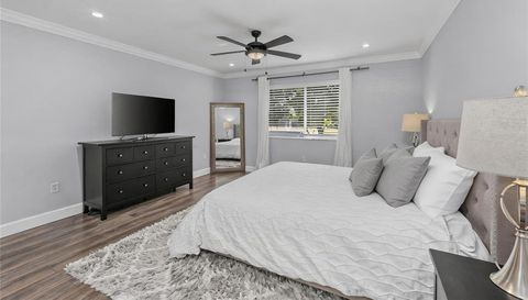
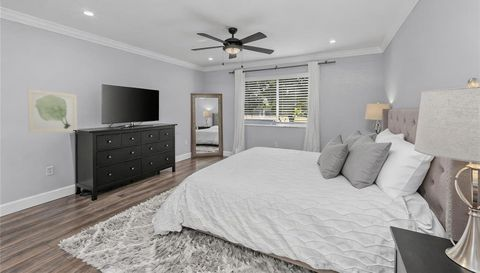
+ wall art (54, 112)
